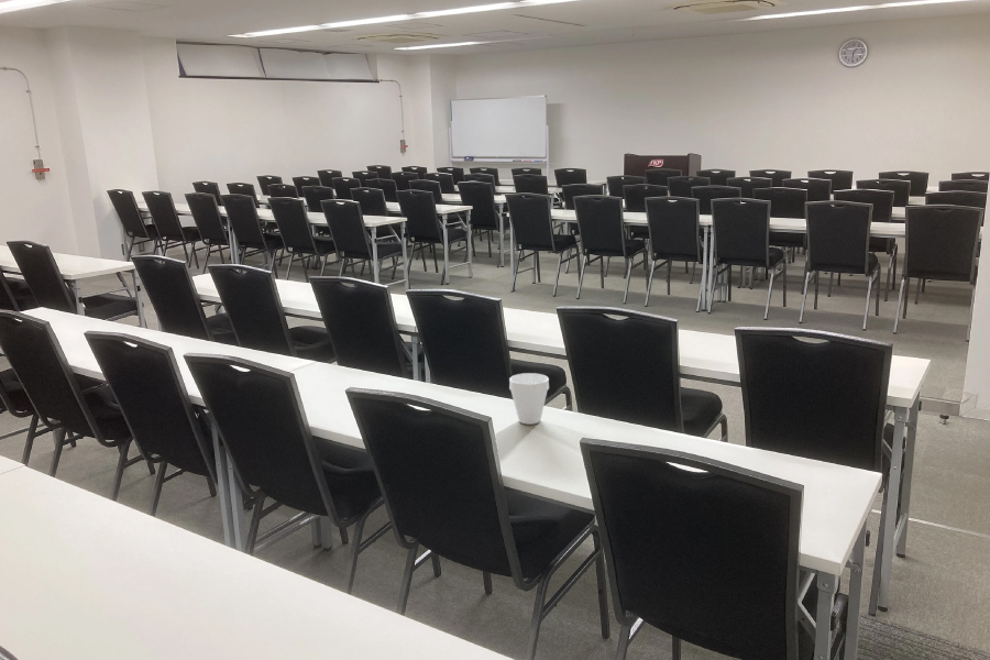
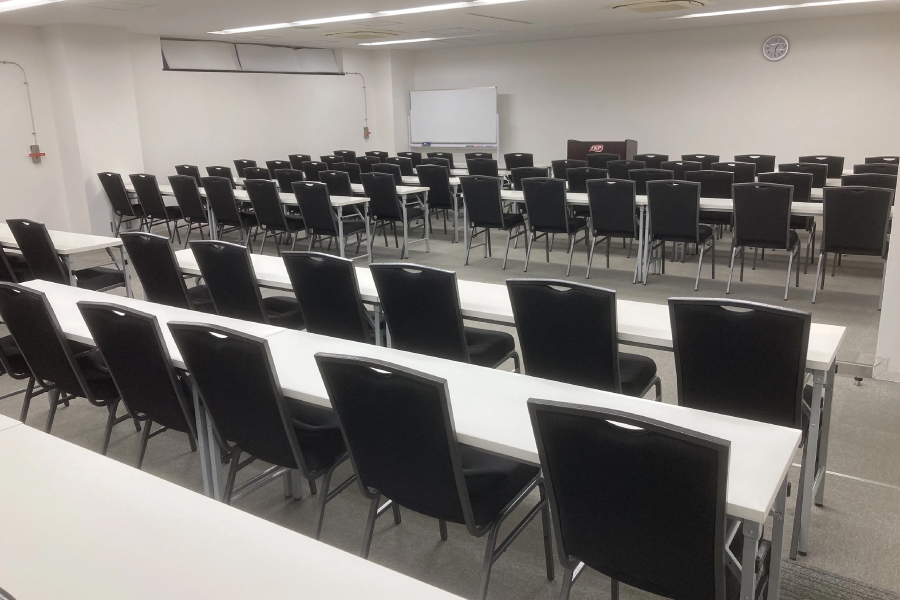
- cup (529, 399)
